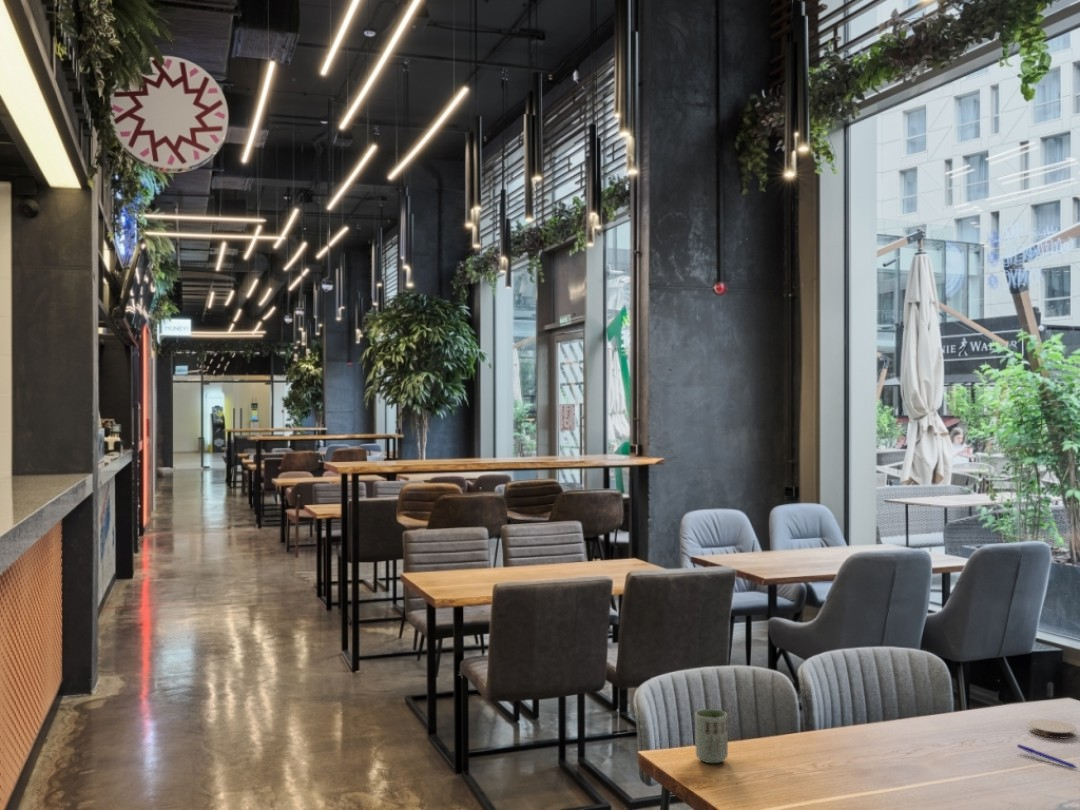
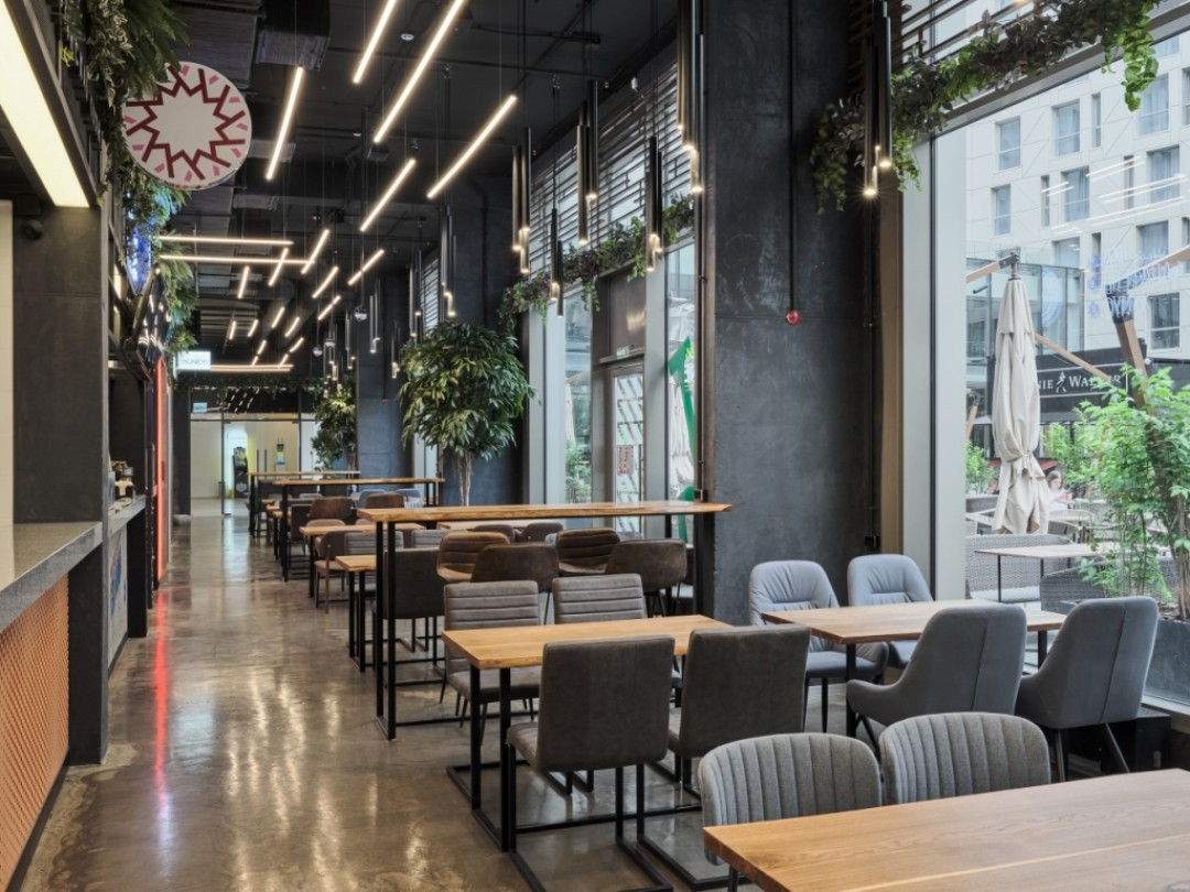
- pen (1047, 756)
- coaster (1052, 728)
- cup (711, 736)
